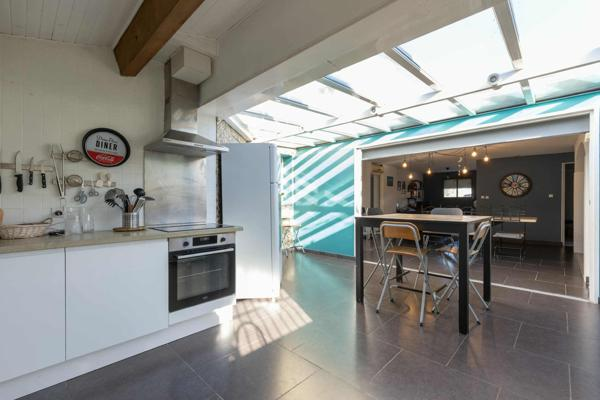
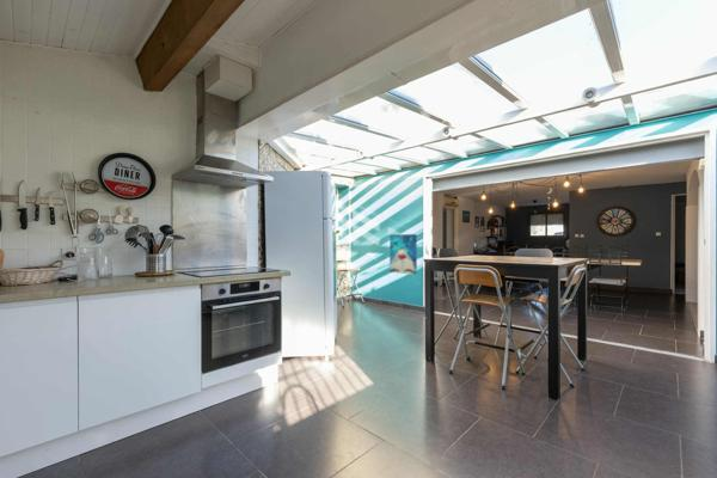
+ wall art (403, 253)
